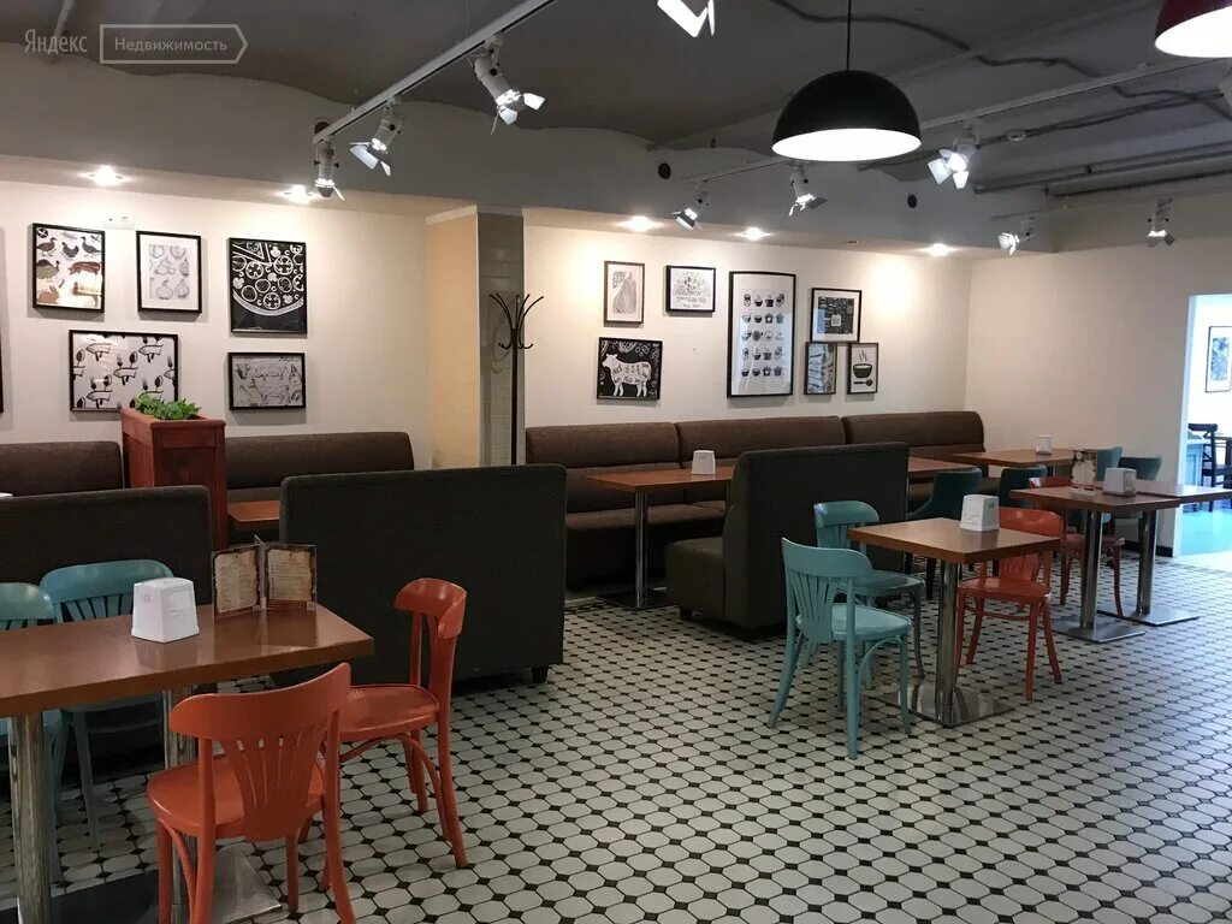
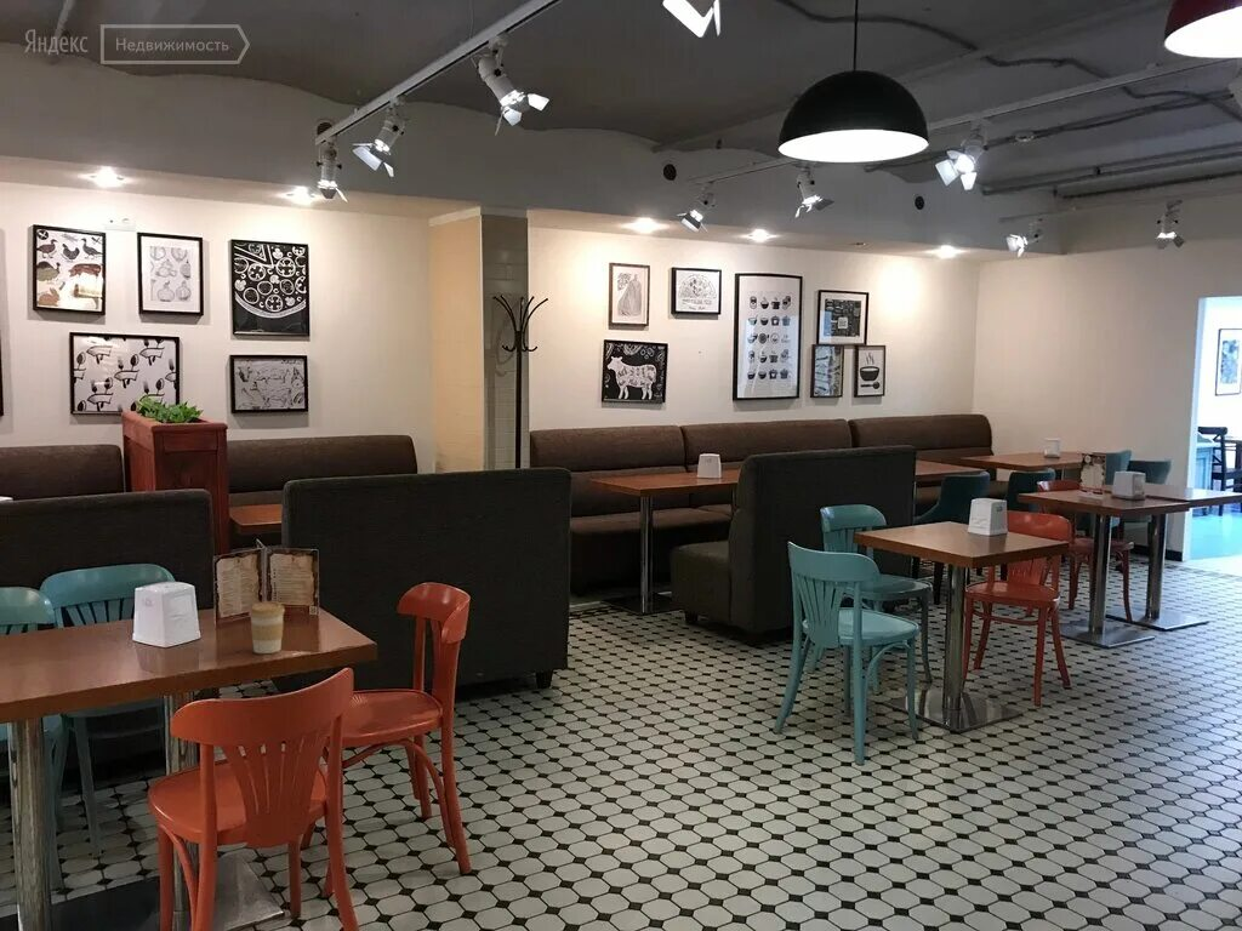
+ coffee cup (267, 627)
